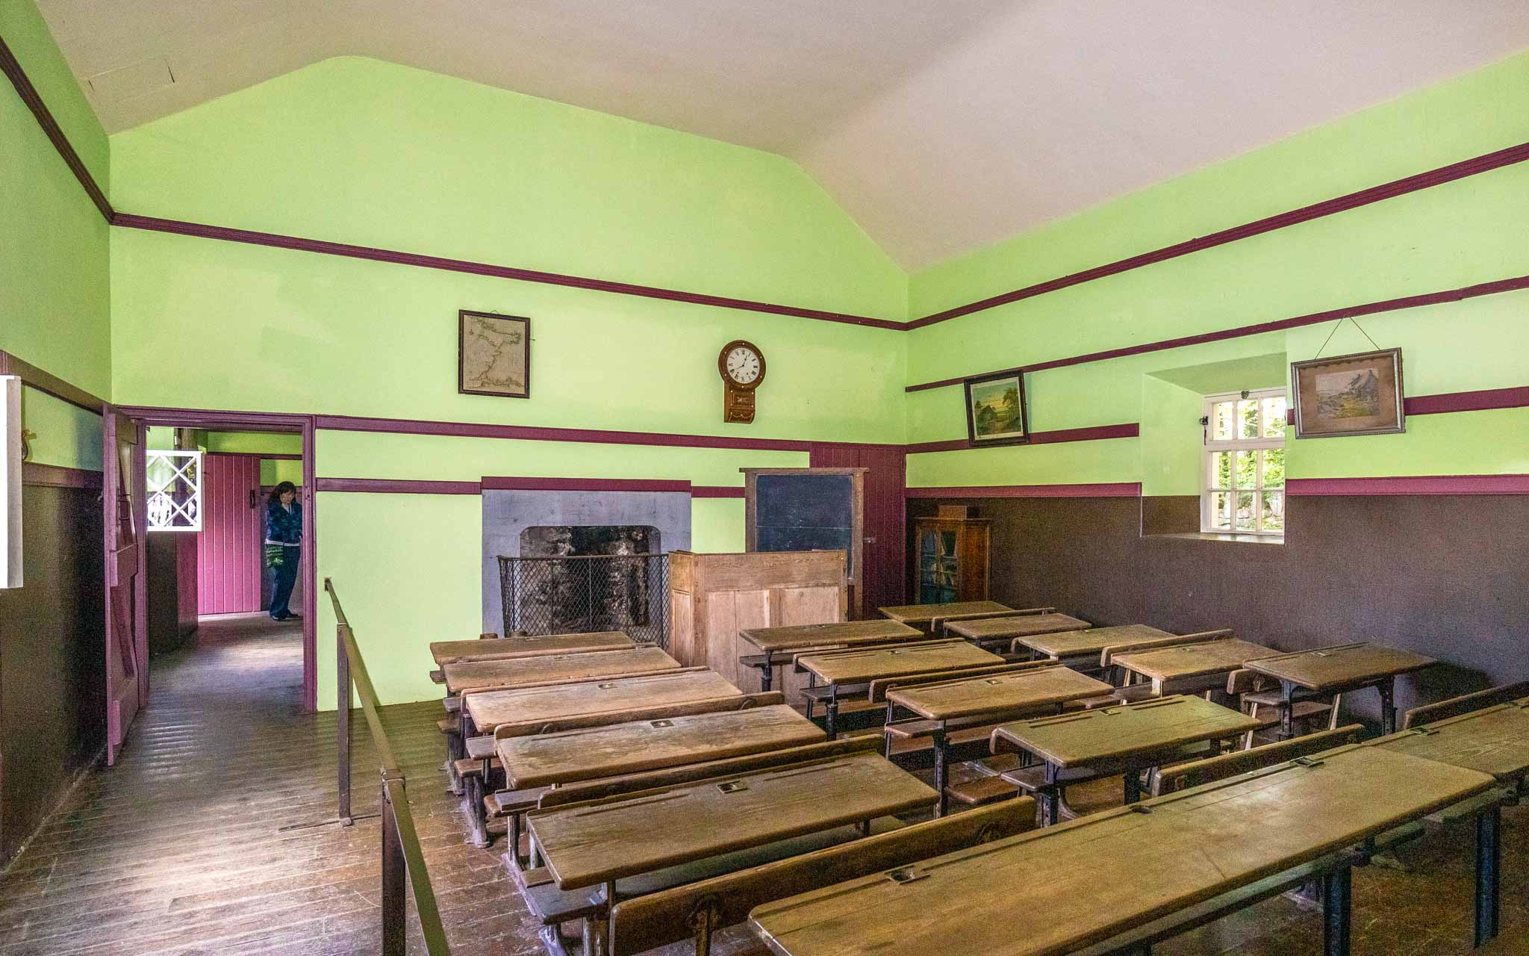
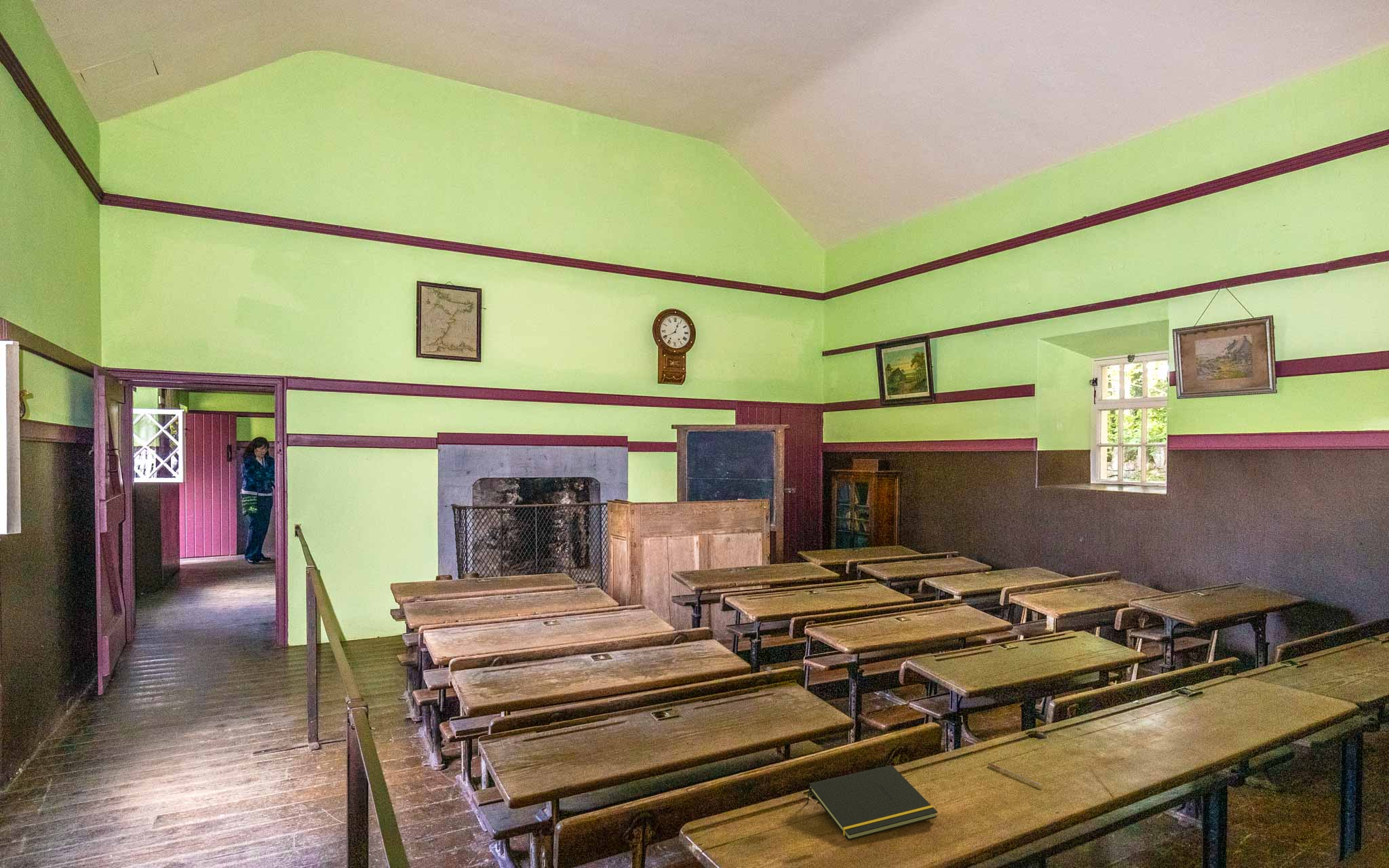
+ notepad (872, 800)
+ pen (1014, 774)
